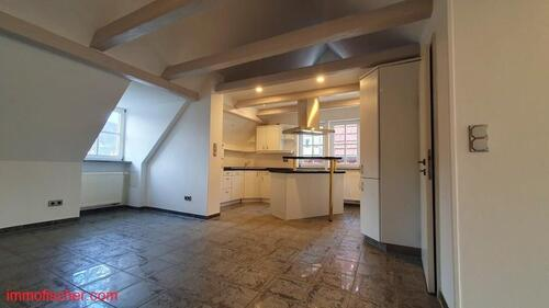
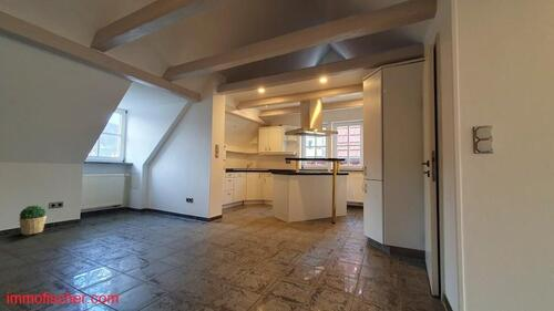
+ potted plant (32, 219)
